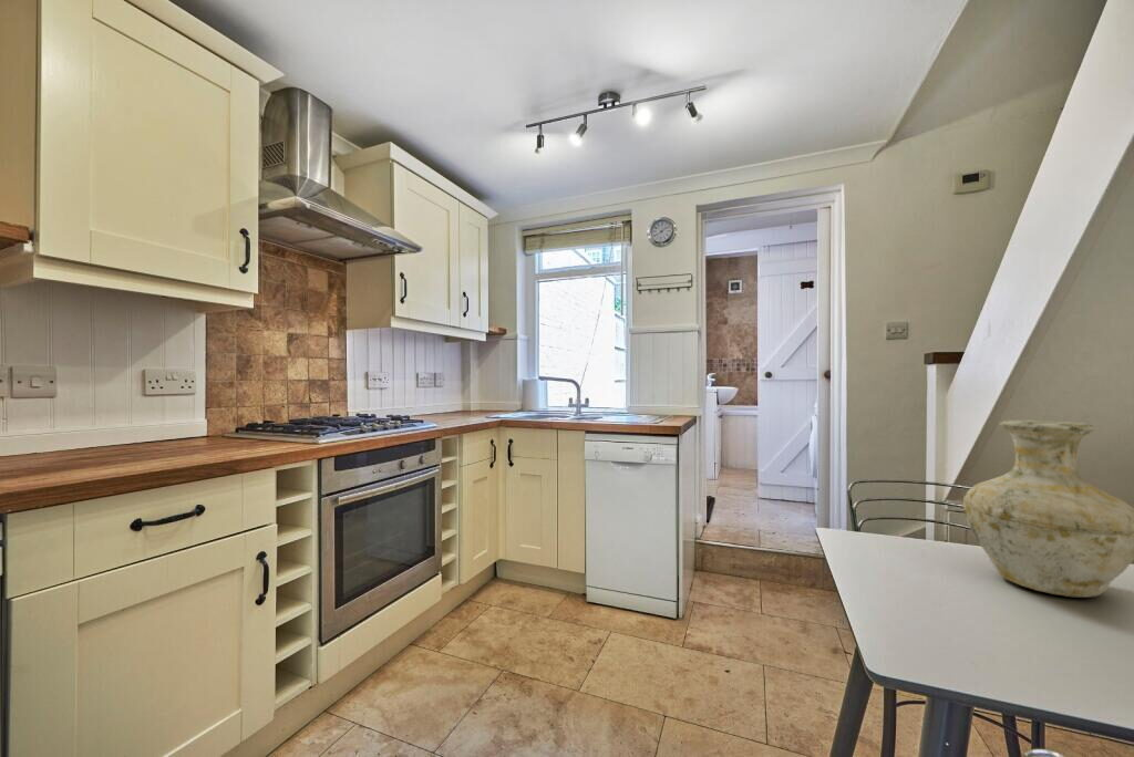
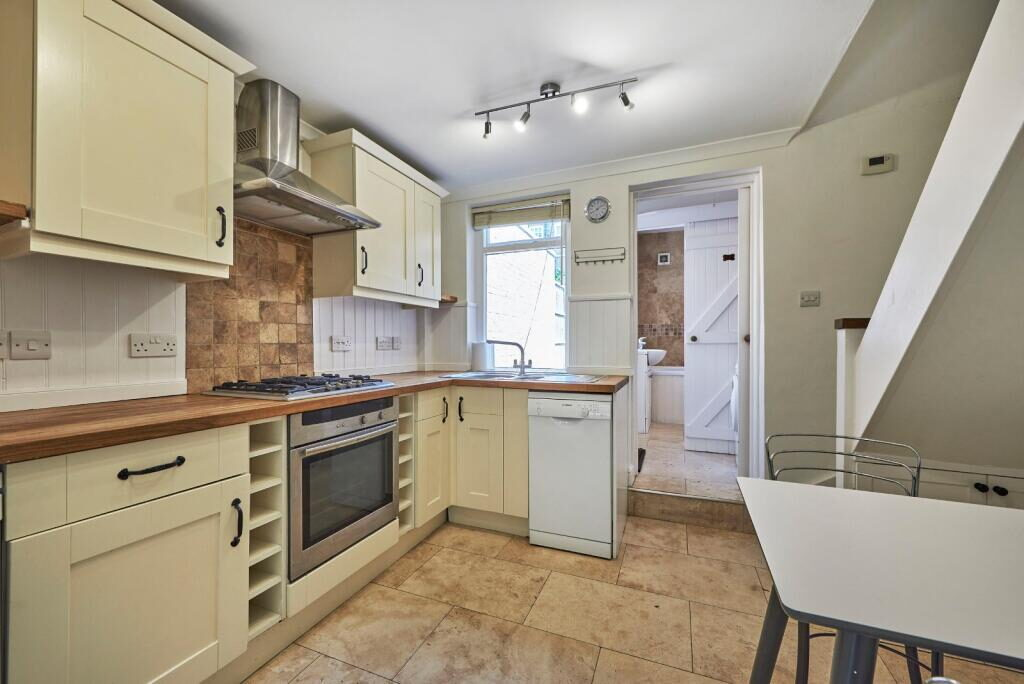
- vase (1043, 501)
